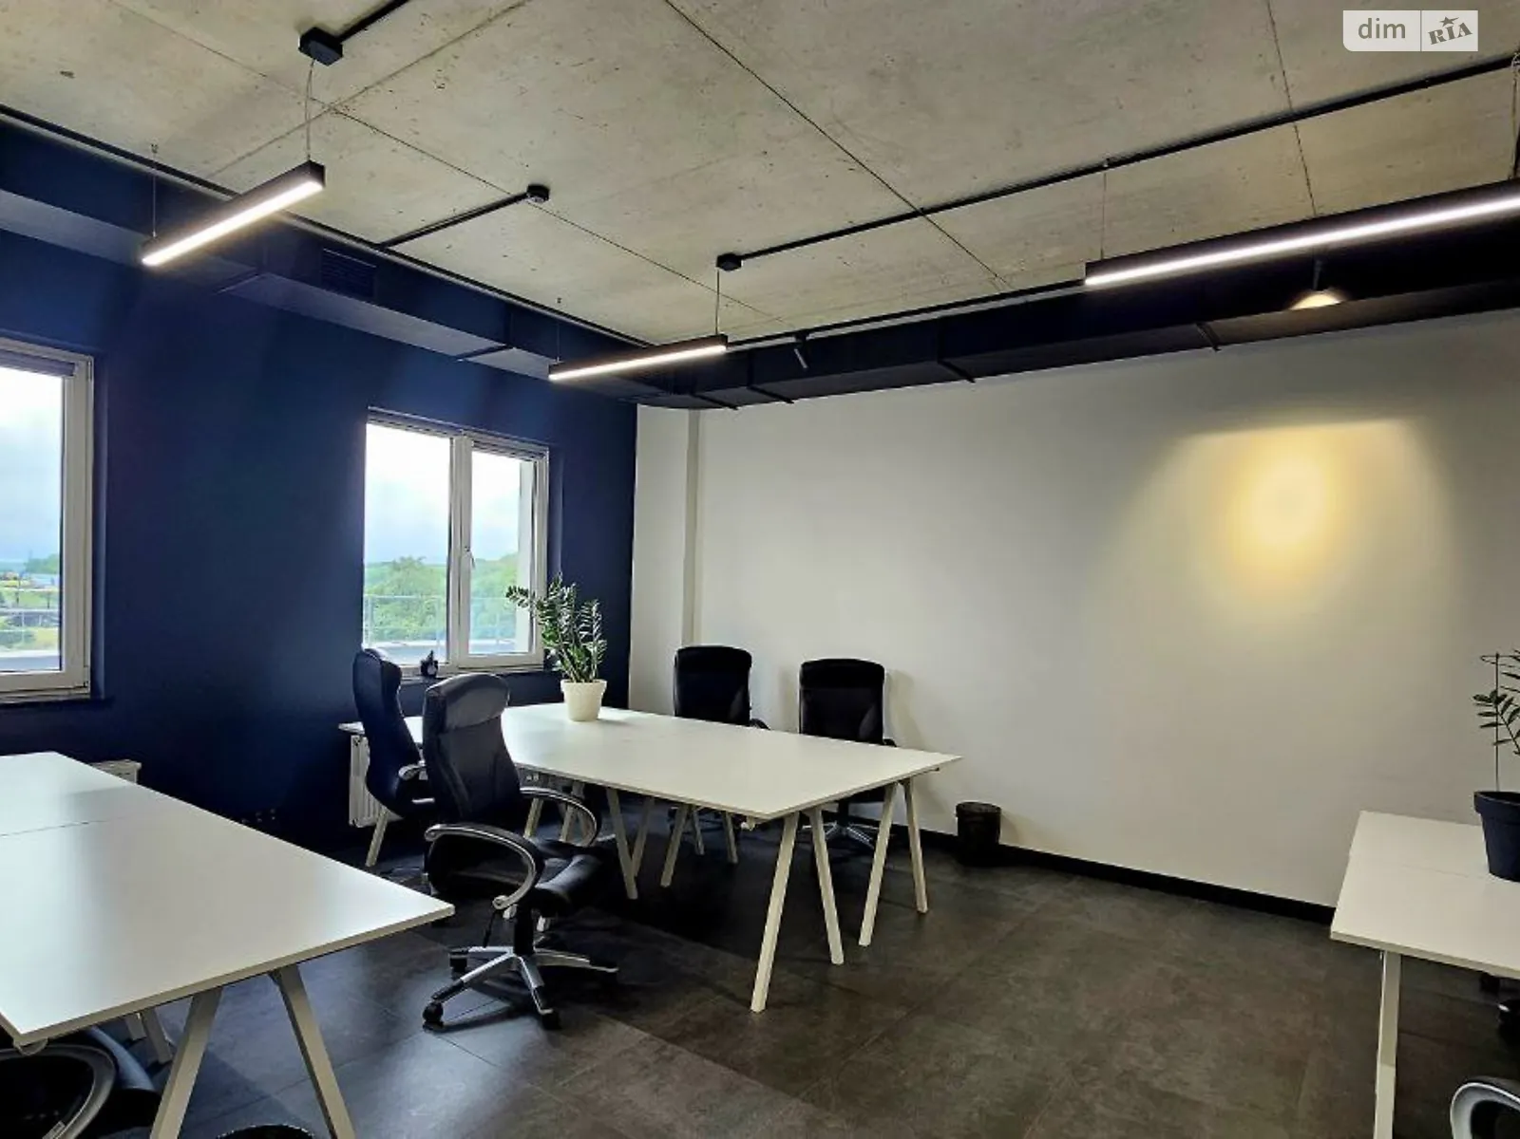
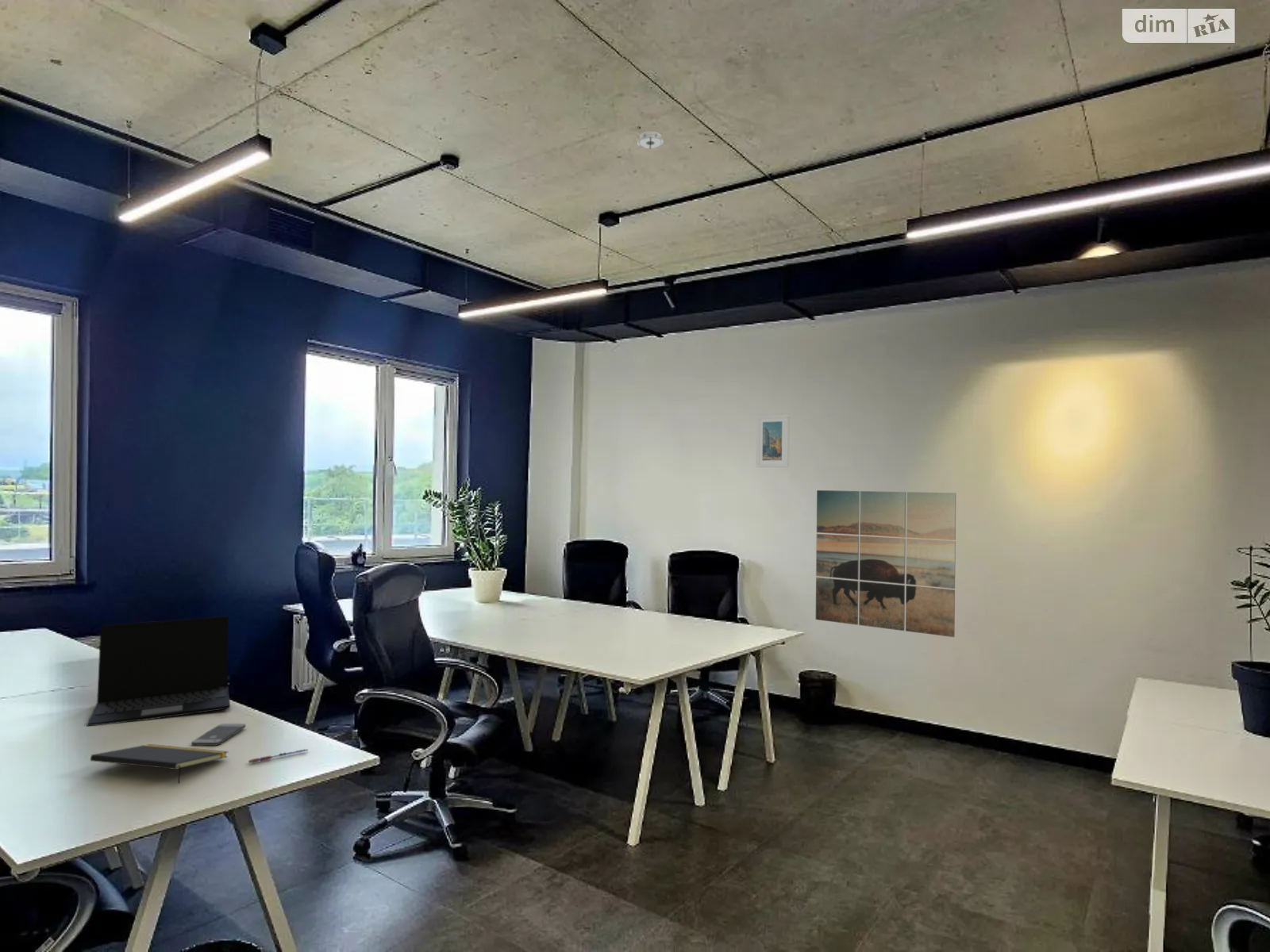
+ notepad (161, 756)
+ wall art (882, 559)
+ laptop (164, 666)
+ smartphone (219, 734)
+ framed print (772, 441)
+ pen (279, 754)
+ smoke detector (649, 140)
